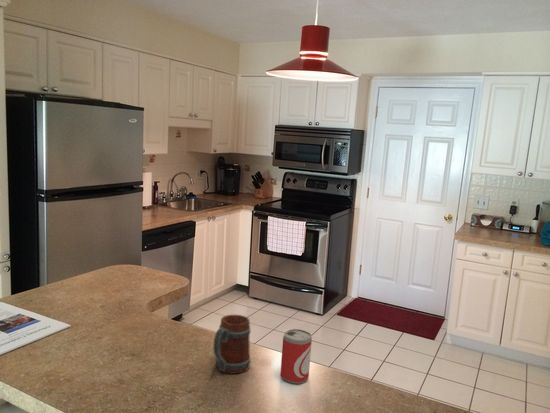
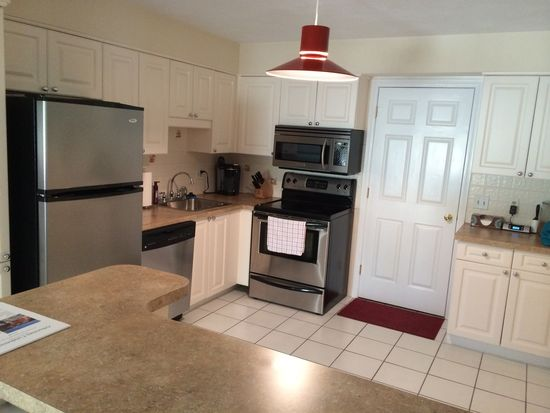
- beer can (296, 355)
- mug (229, 345)
